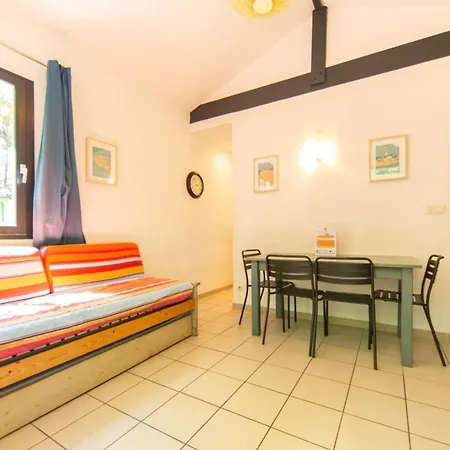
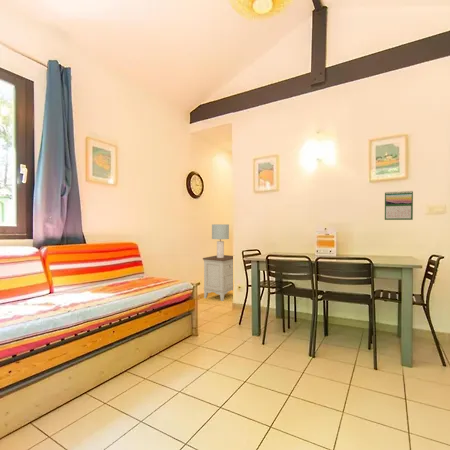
+ calendar (398, 205)
+ nightstand (221, 276)
+ lamp (220, 240)
